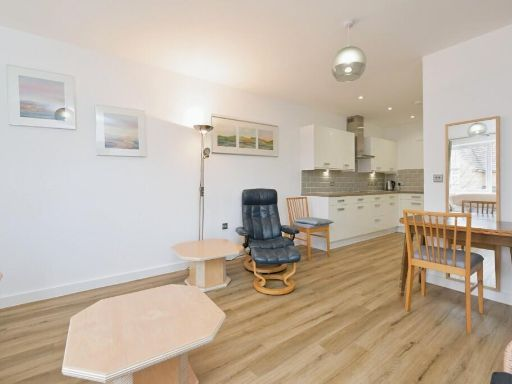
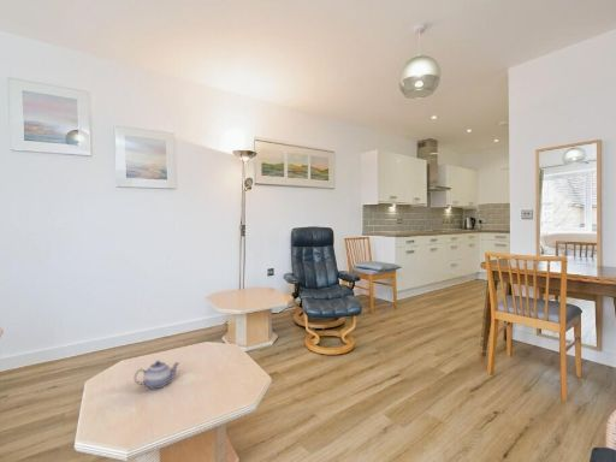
+ teapot (158, 373)
